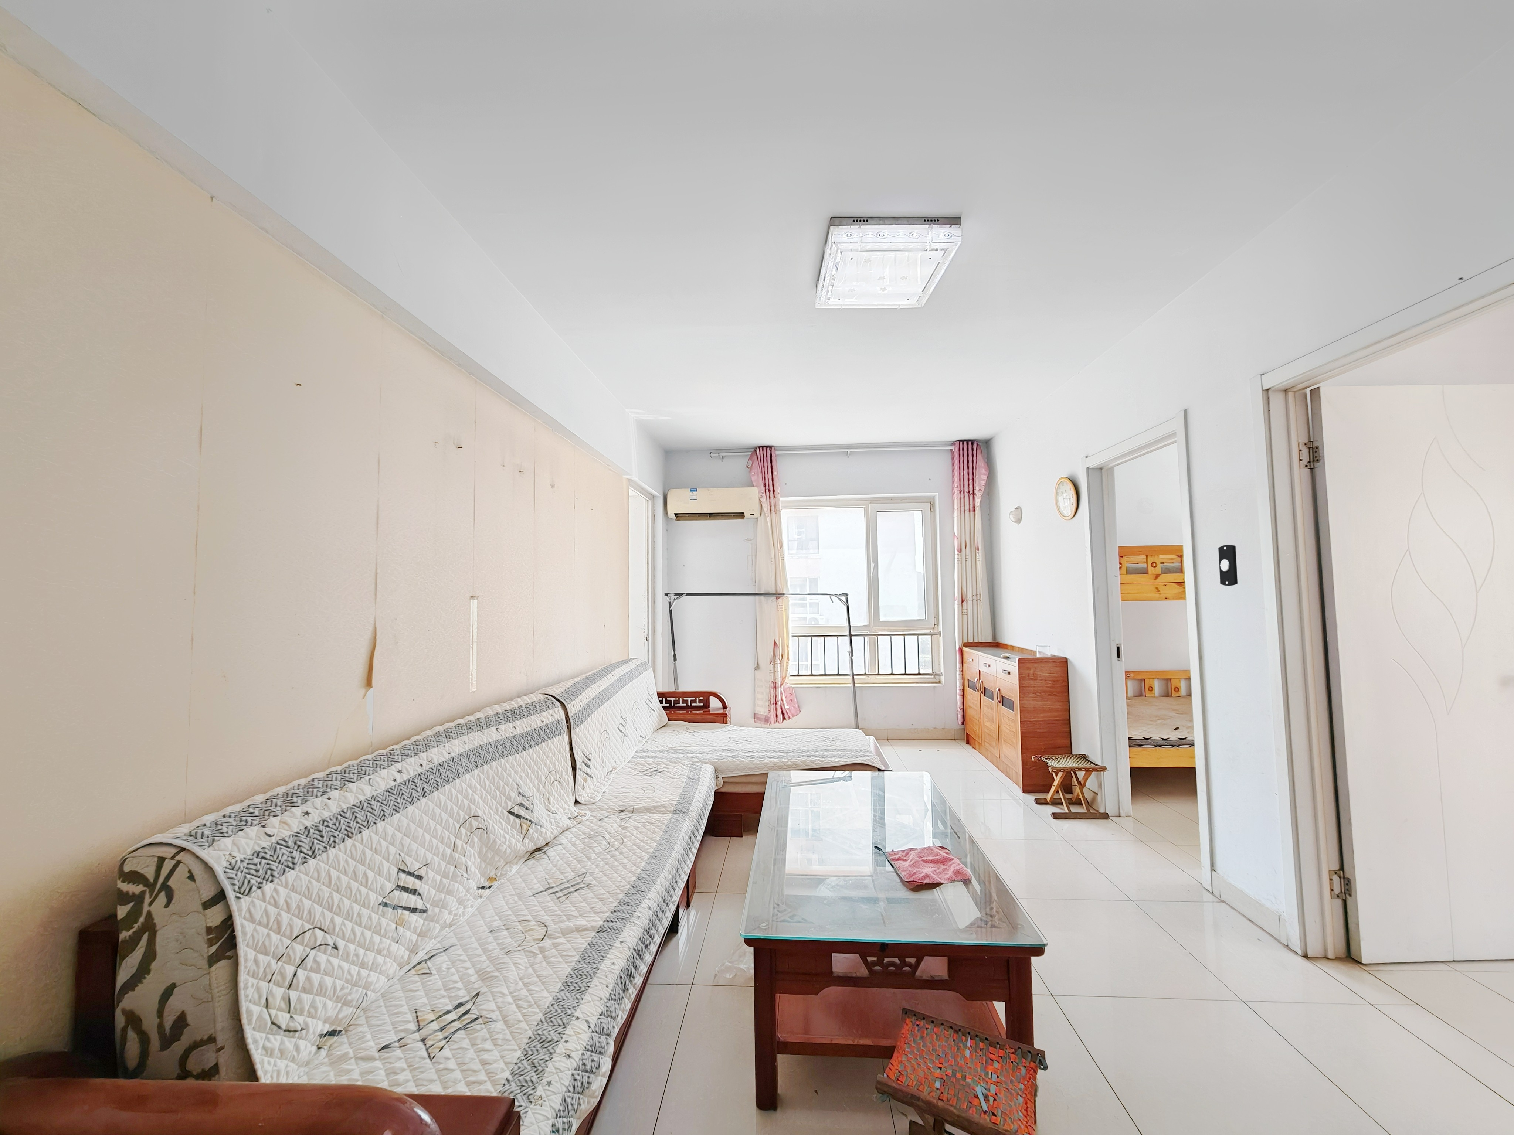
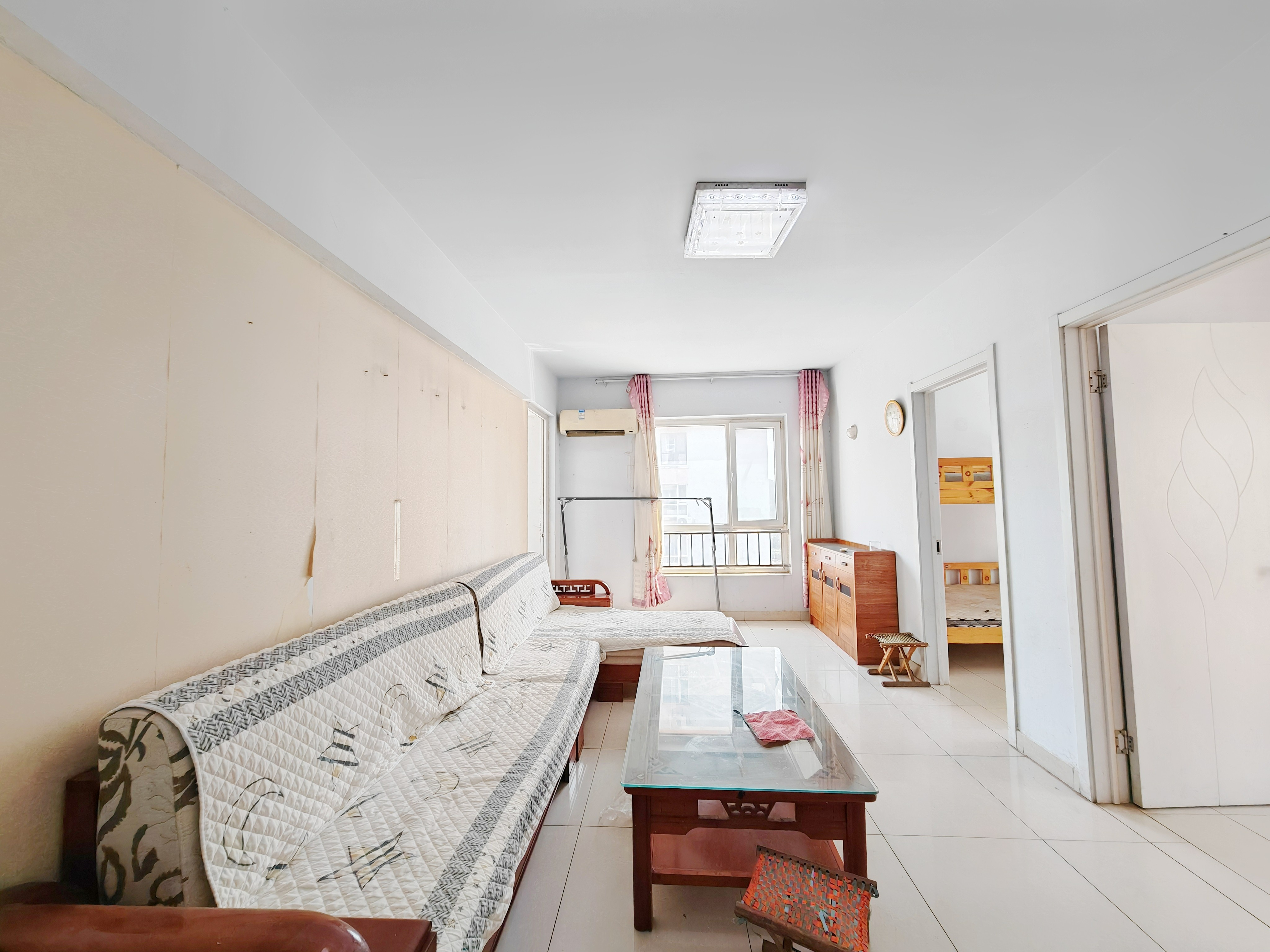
- light switch (1226, 565)
